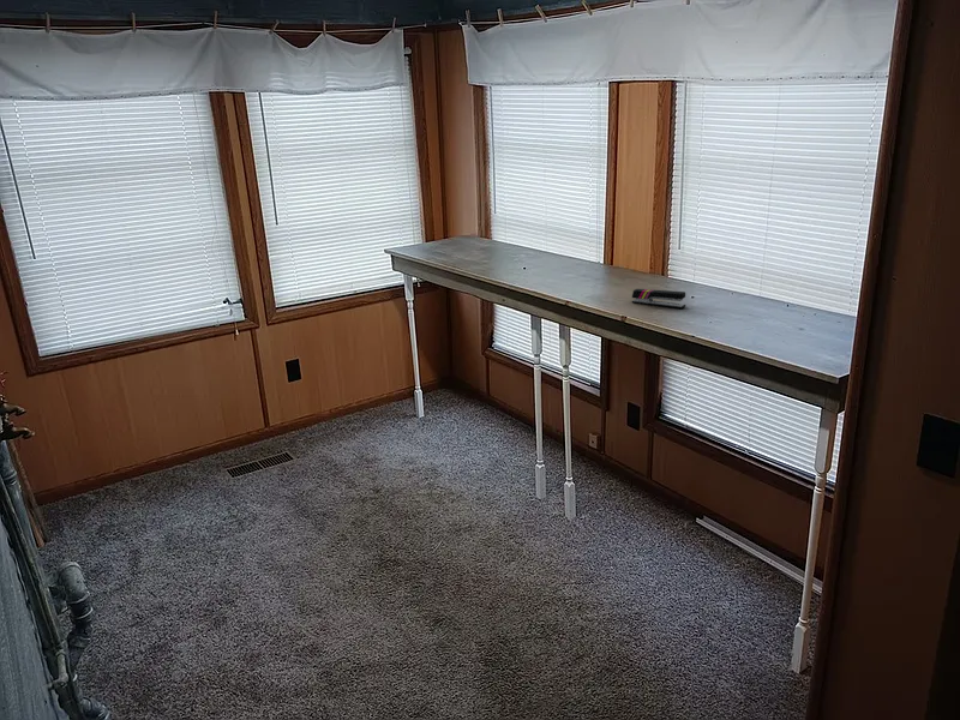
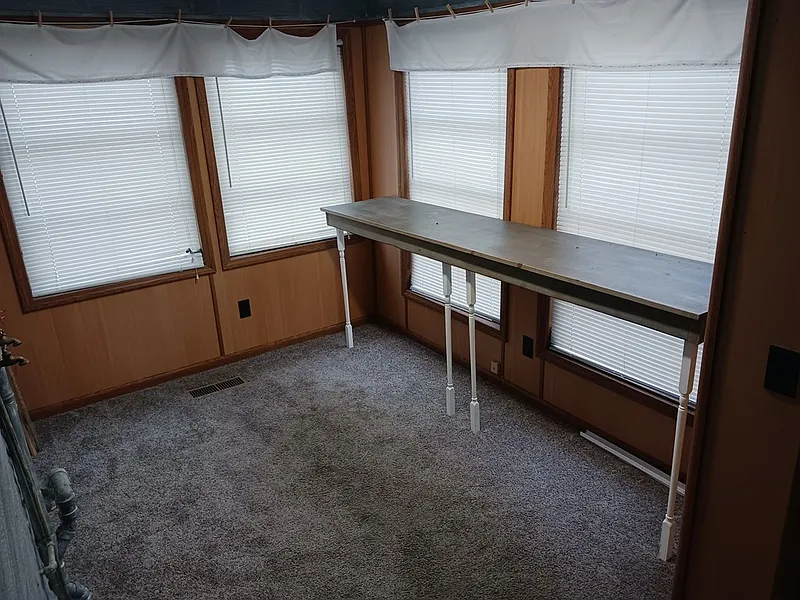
- stapler (658, 296)
